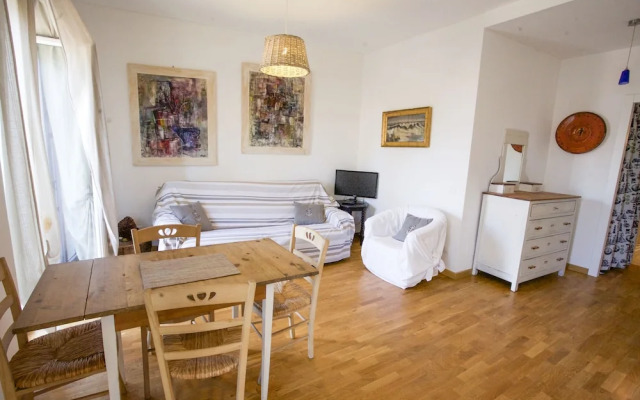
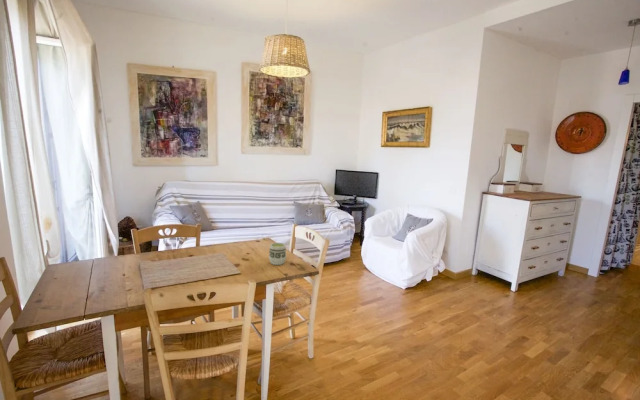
+ cup (277, 253)
